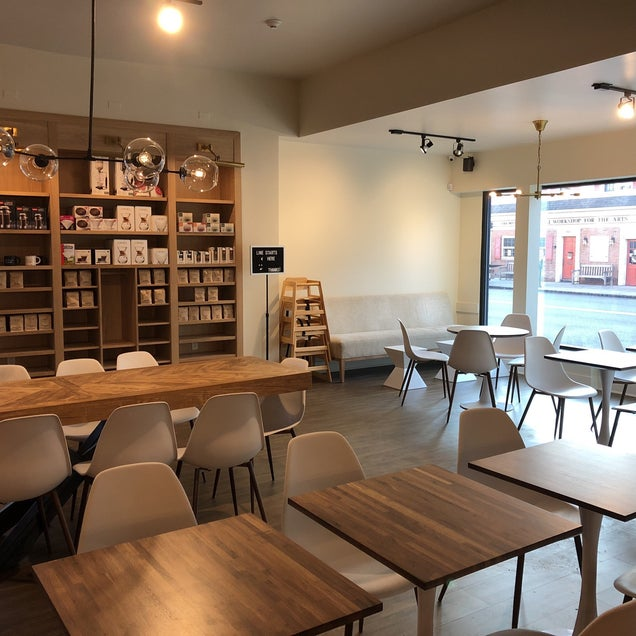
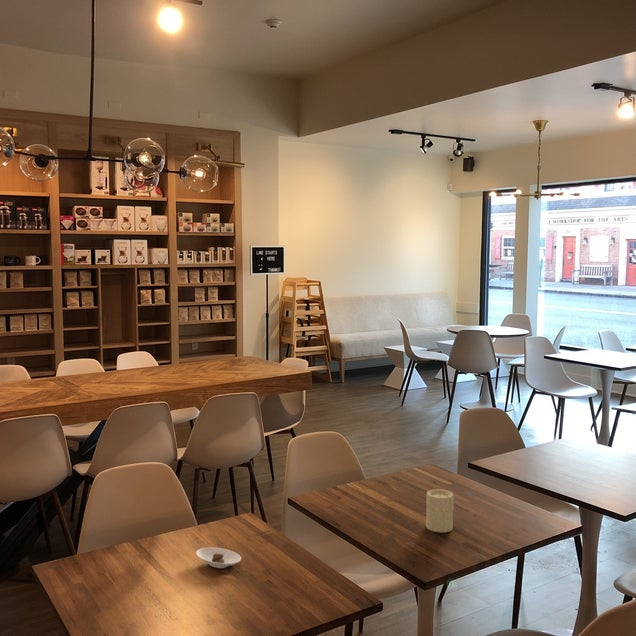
+ saucer (218, 558)
+ candle (439, 509)
